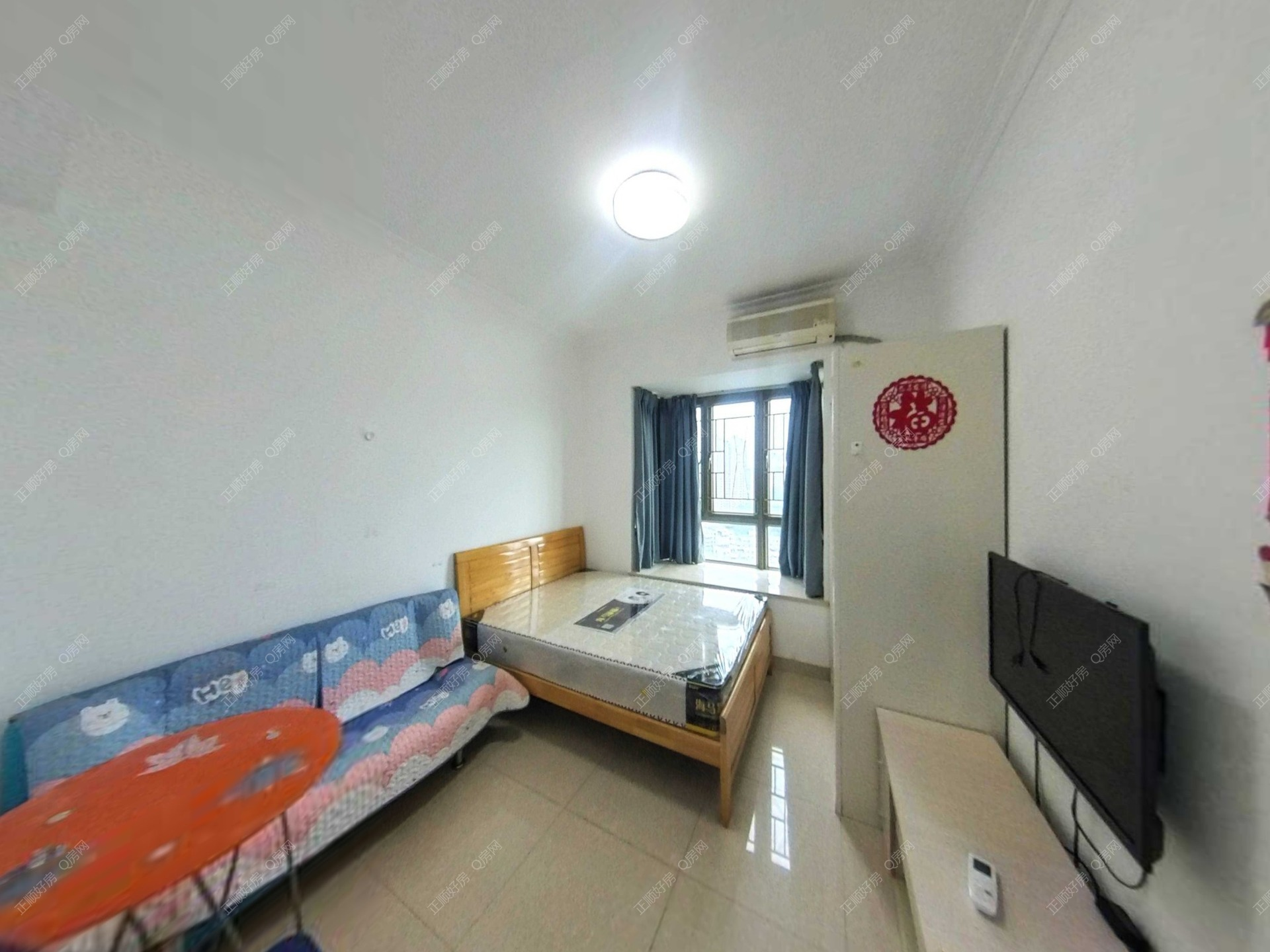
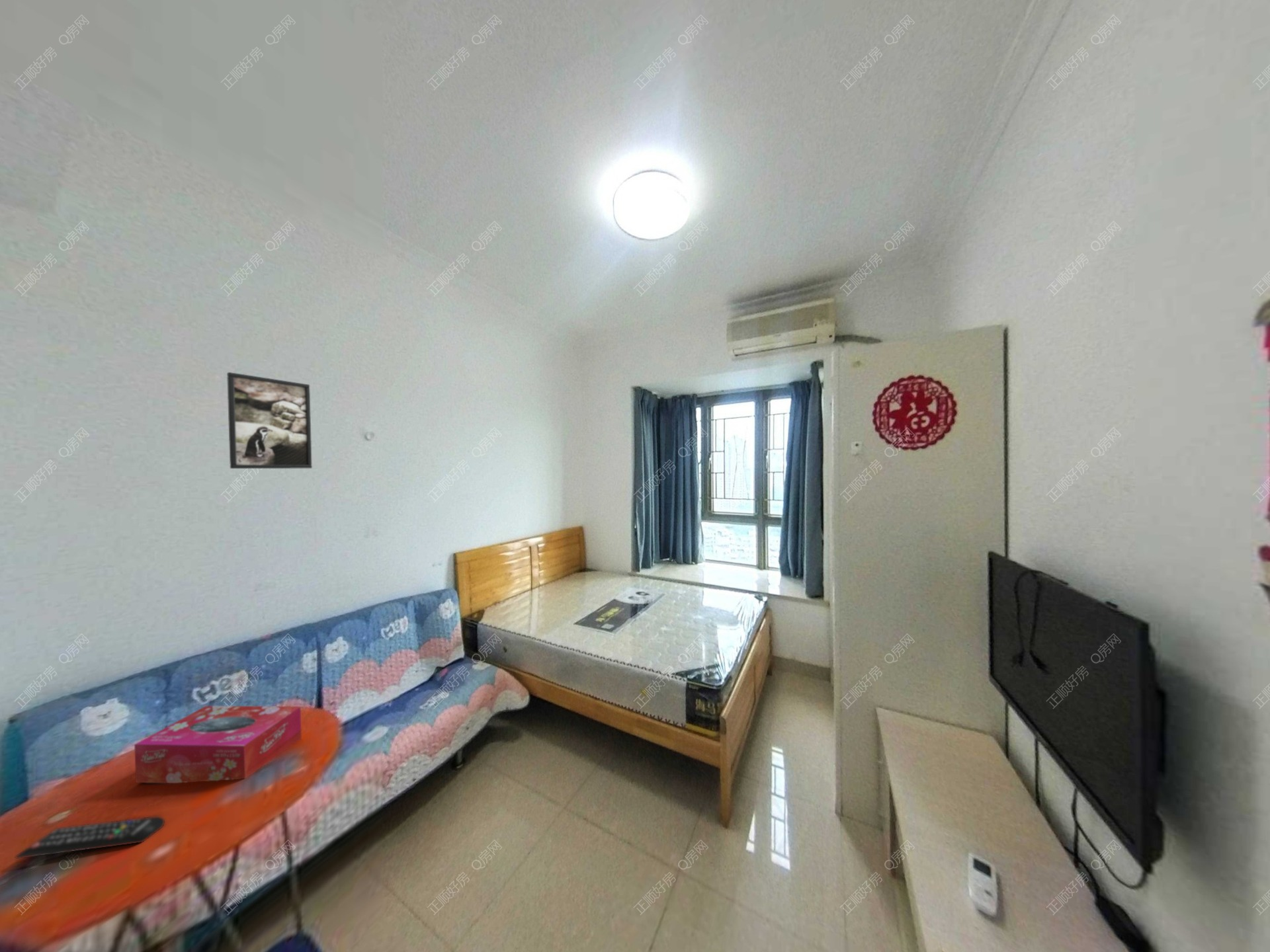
+ remote control (93, 838)
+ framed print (272, 424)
+ tissue box (224, 742)
